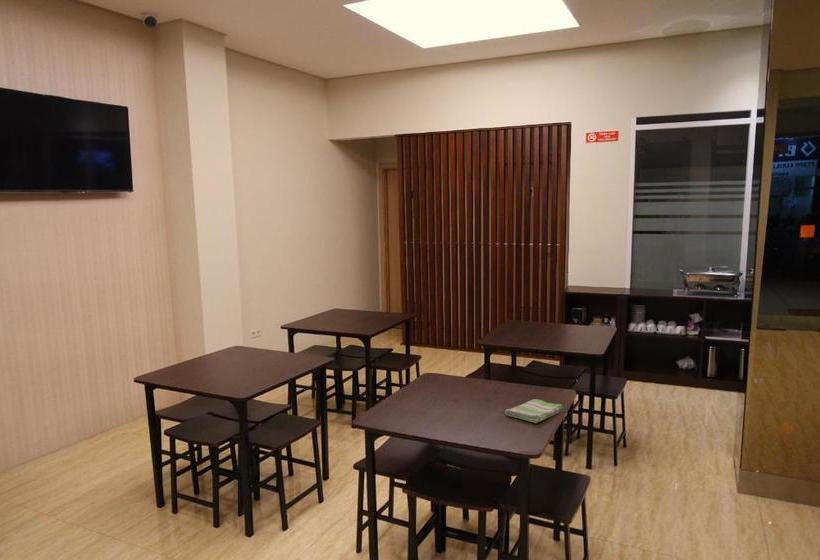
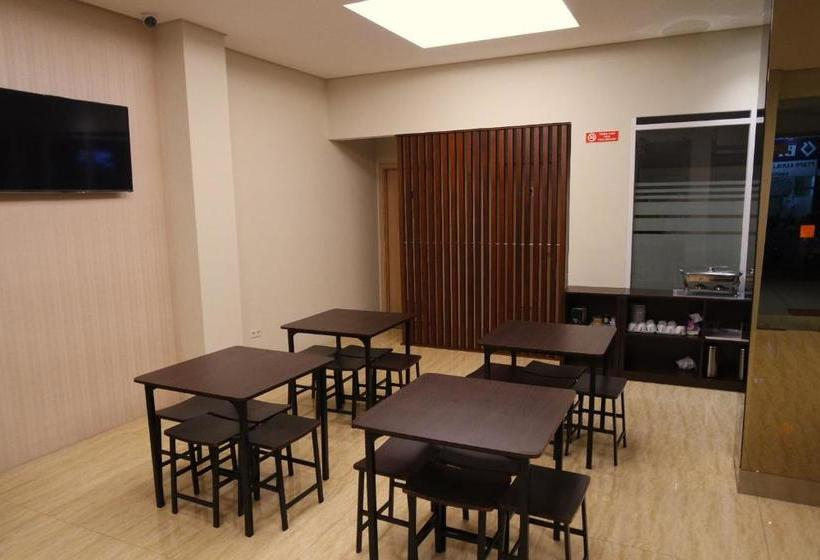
- dish towel (534, 408)
